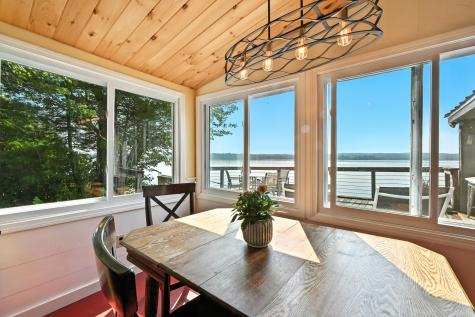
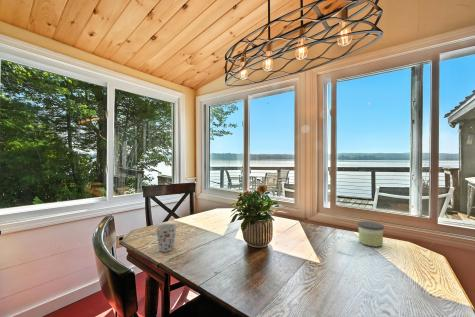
+ cup (166, 237)
+ candle (370, 233)
